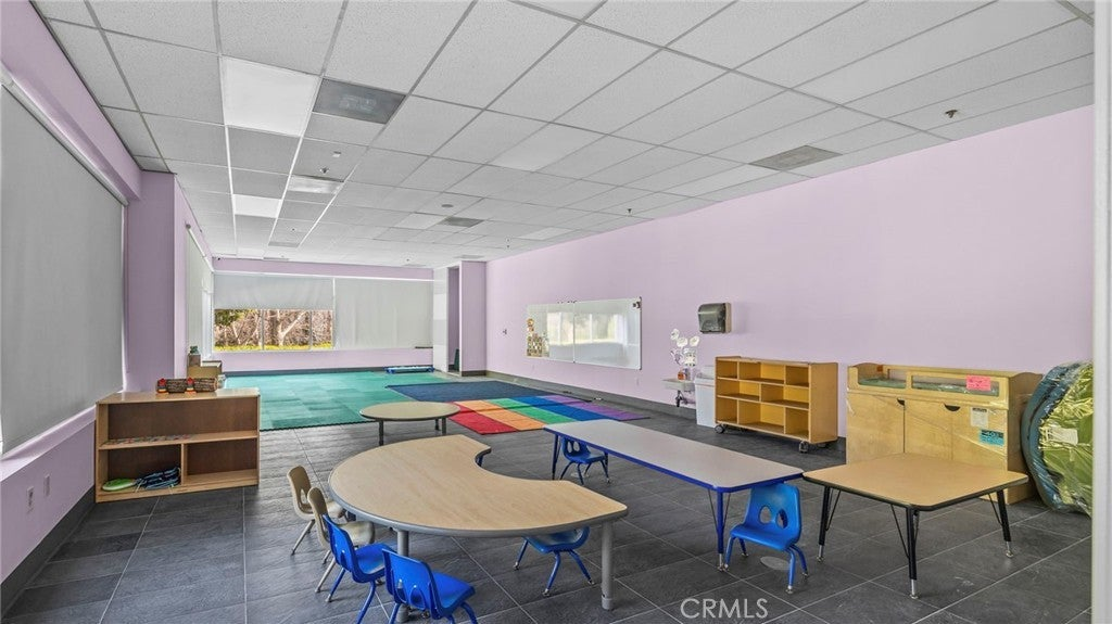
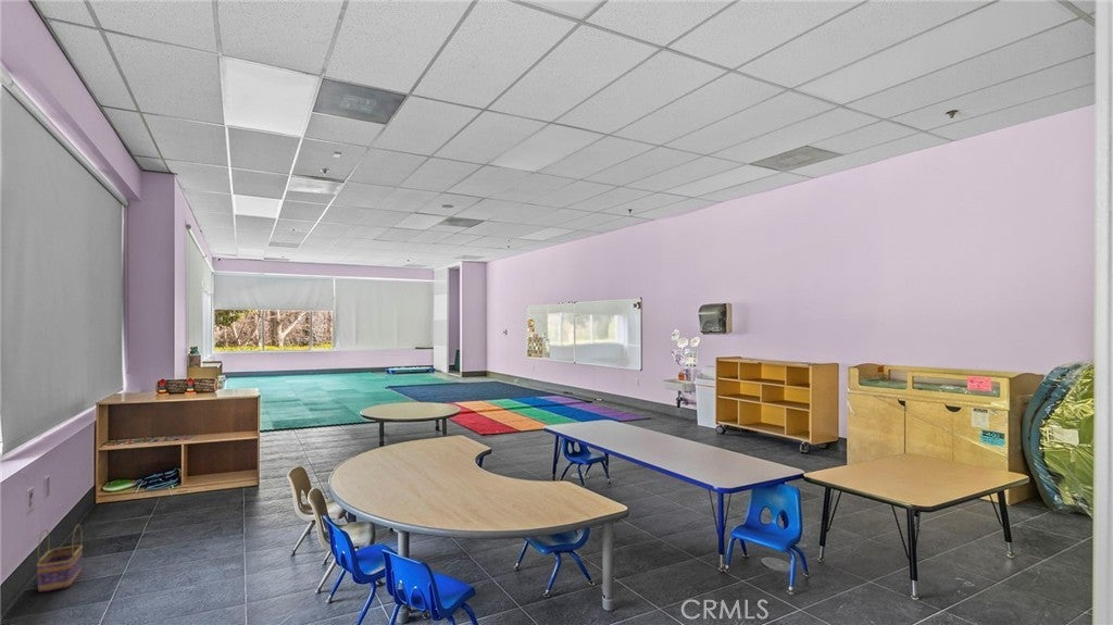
+ basket (60, 554)
